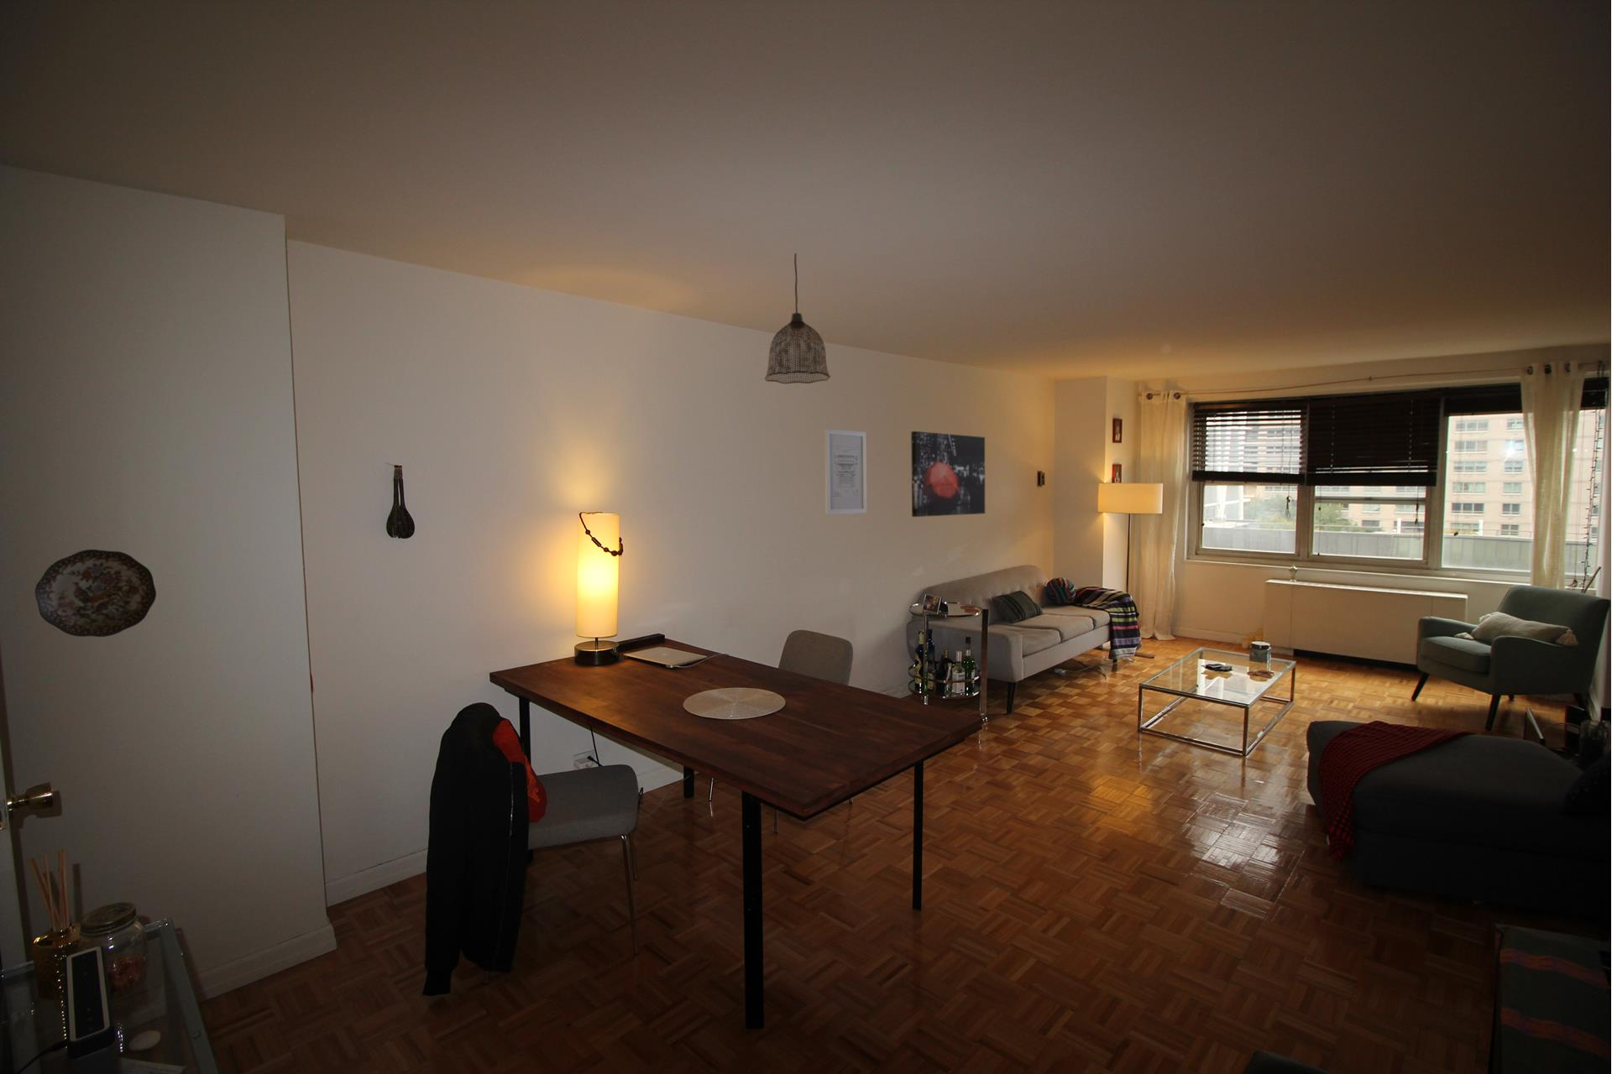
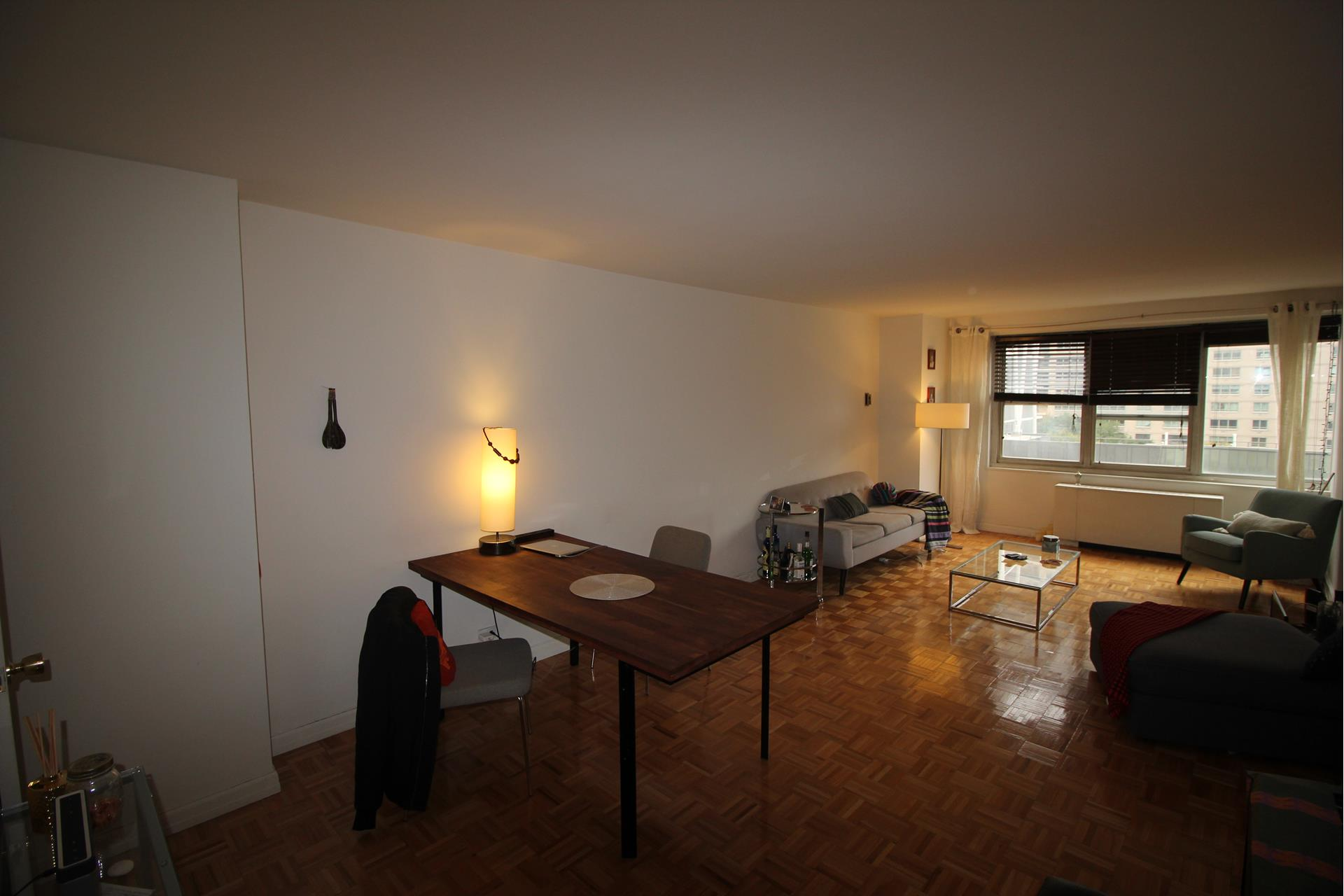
- decorative plate (97, 592)
- pendant lamp (796, 316)
- wall art (950, 475)
- wall art (847, 472)
